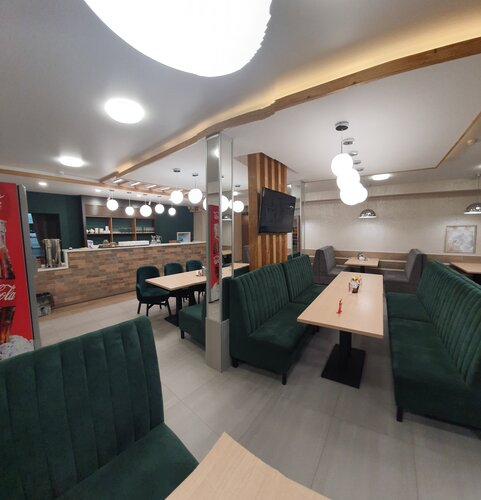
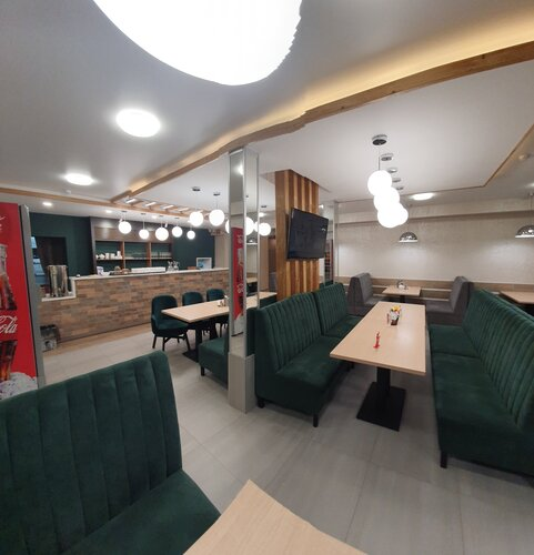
- wall art (459, 239)
